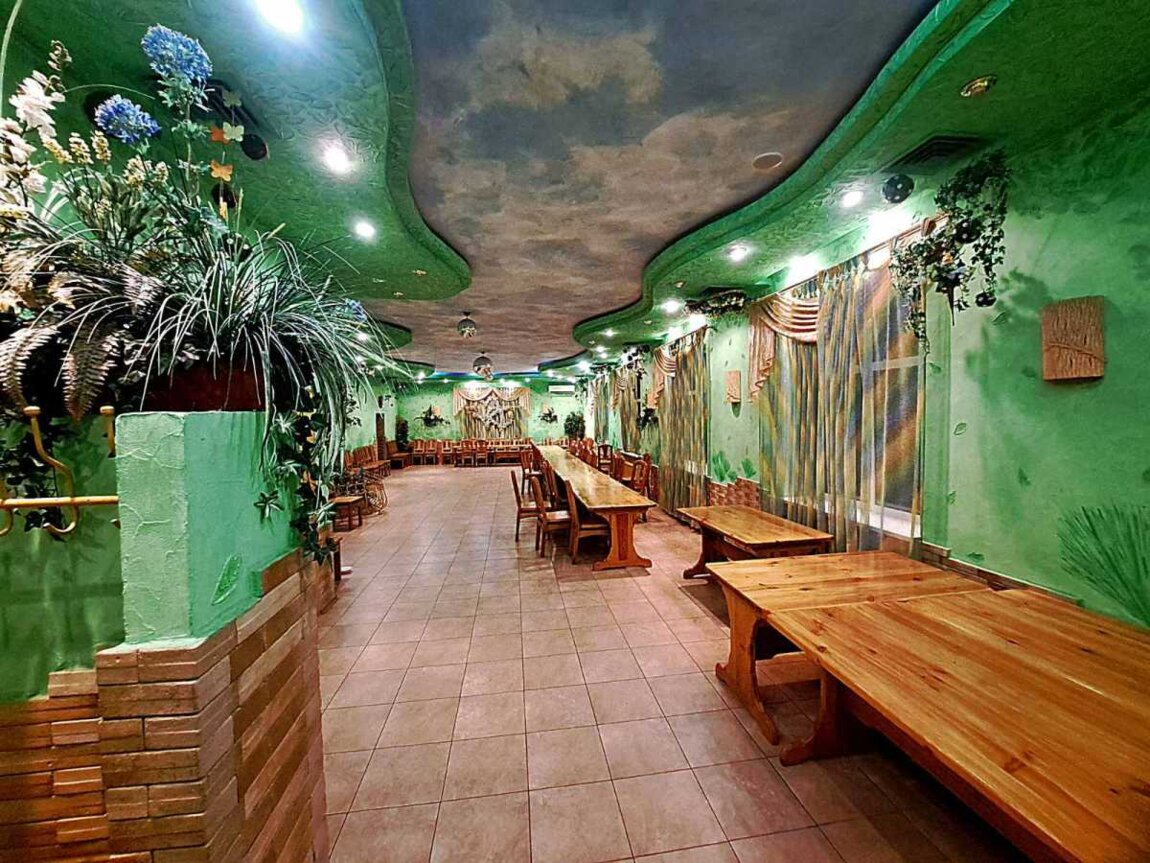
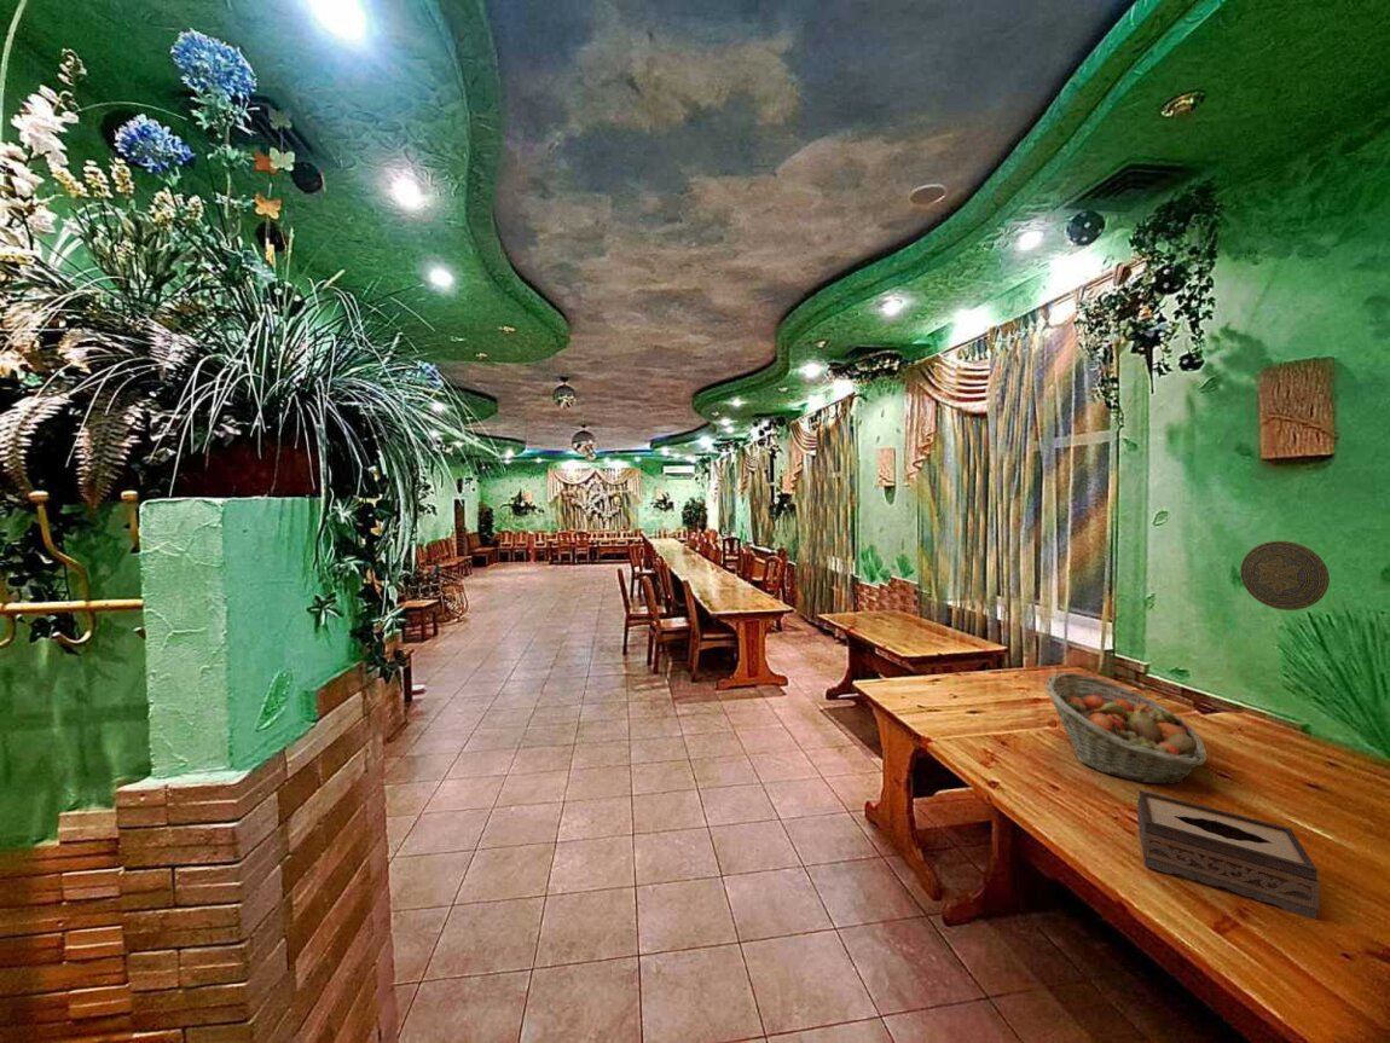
+ tissue box (1216, 847)
+ fruit basket (1119, 724)
+ decorative plate (1279, 575)
